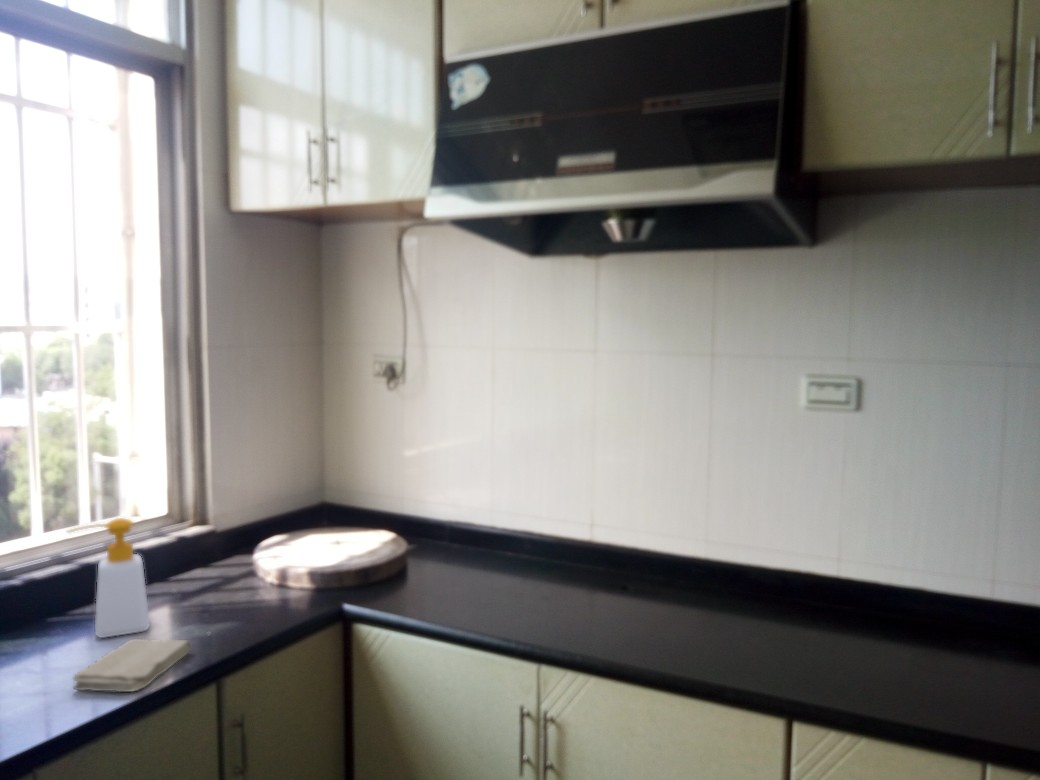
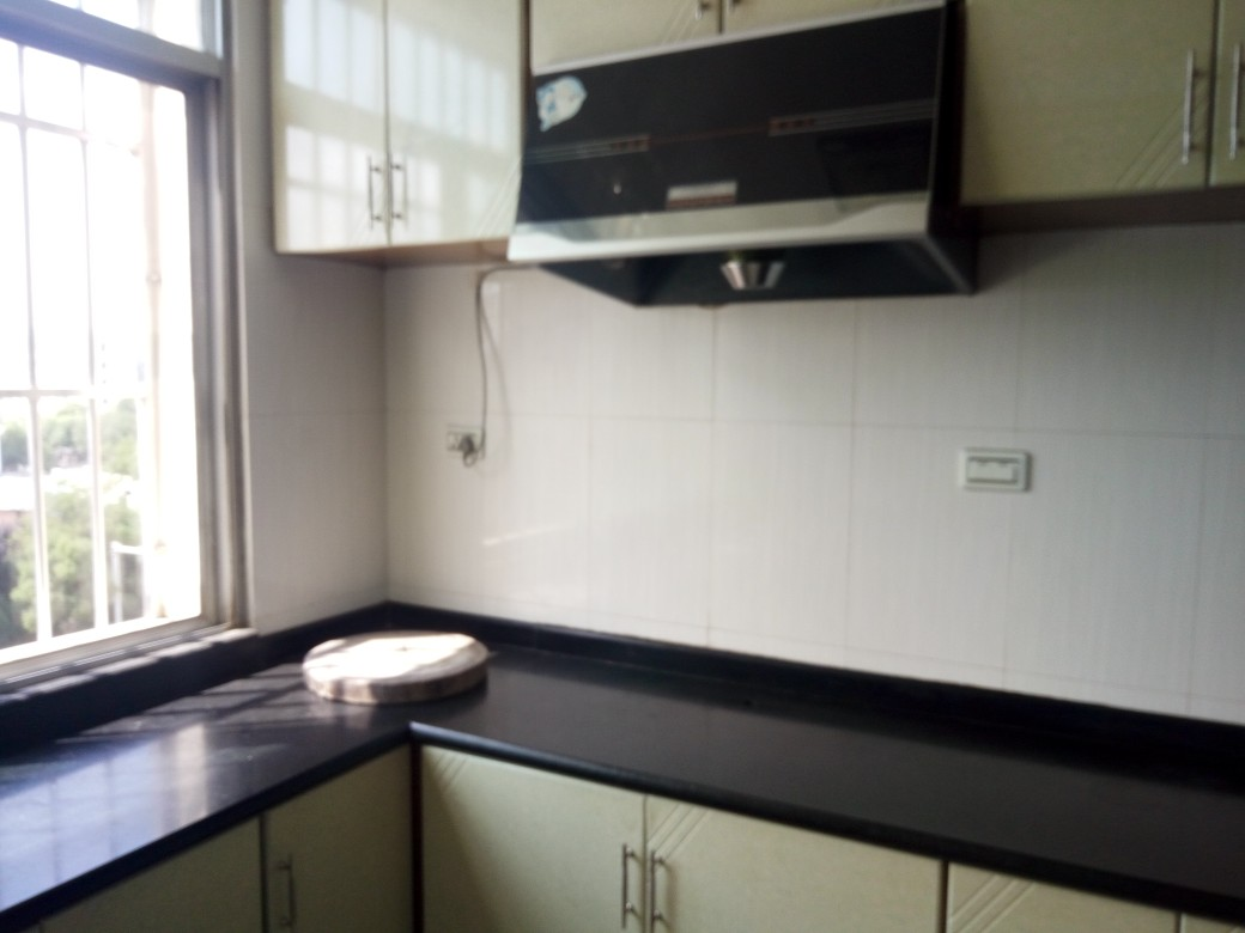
- washcloth (134, 662)
- soap bottle (108, 575)
